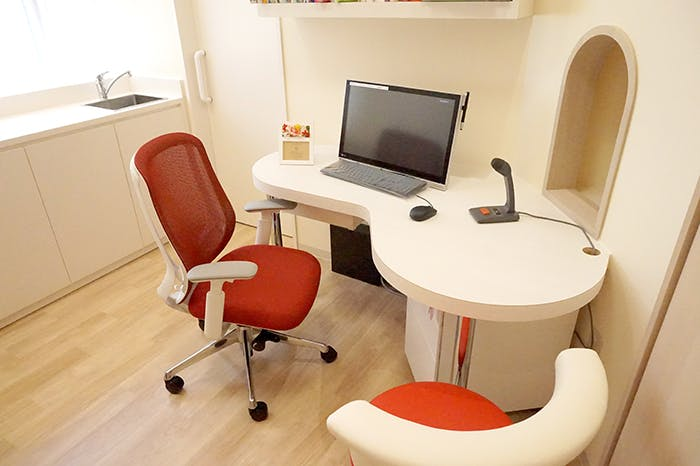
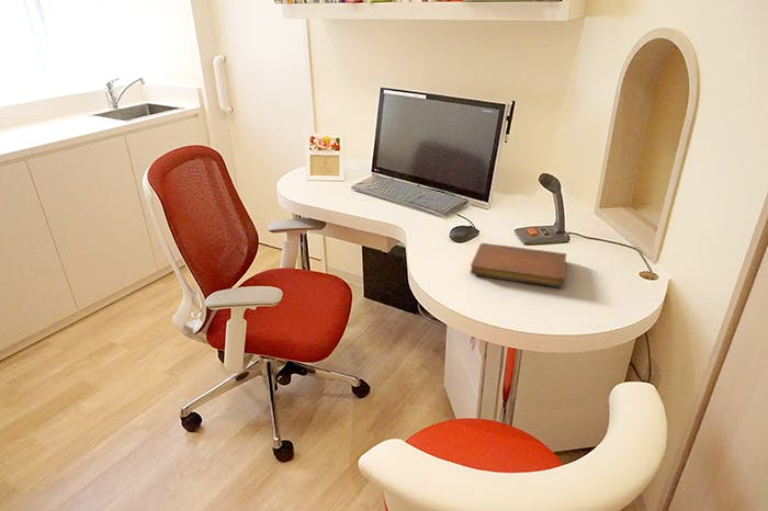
+ notebook (519, 262)
